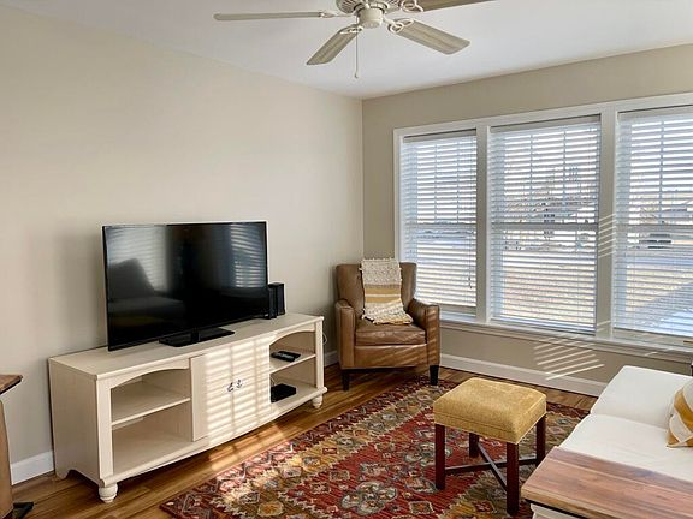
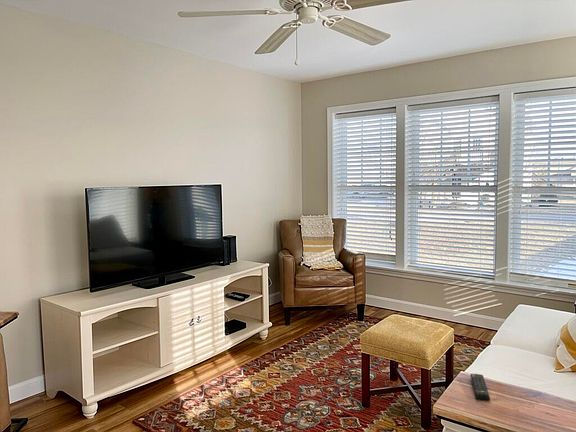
+ remote control (479, 386)
